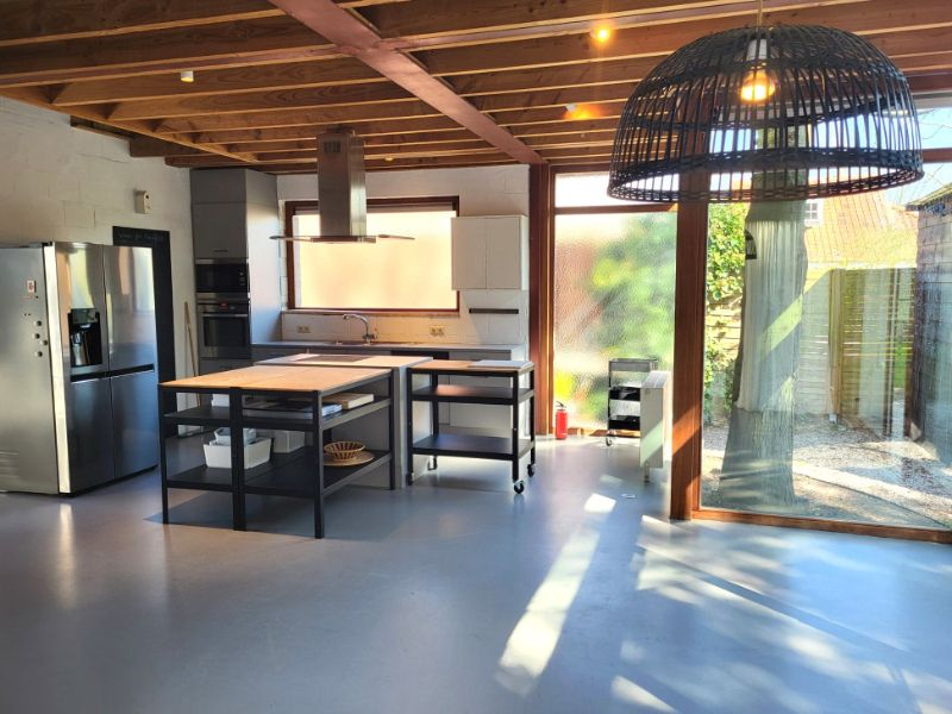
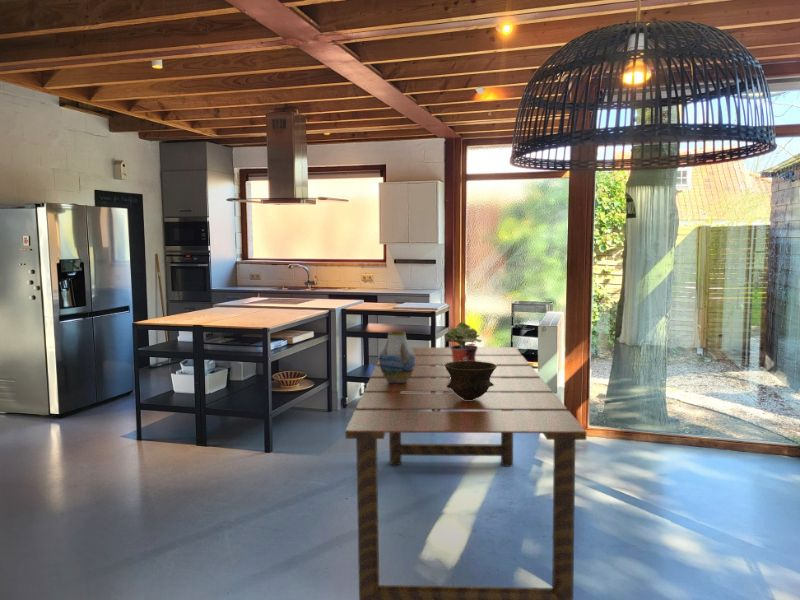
+ dining table (455, 450)
+ potted plant (462, 345)
+ vase (397, 357)
+ bowl (470, 381)
